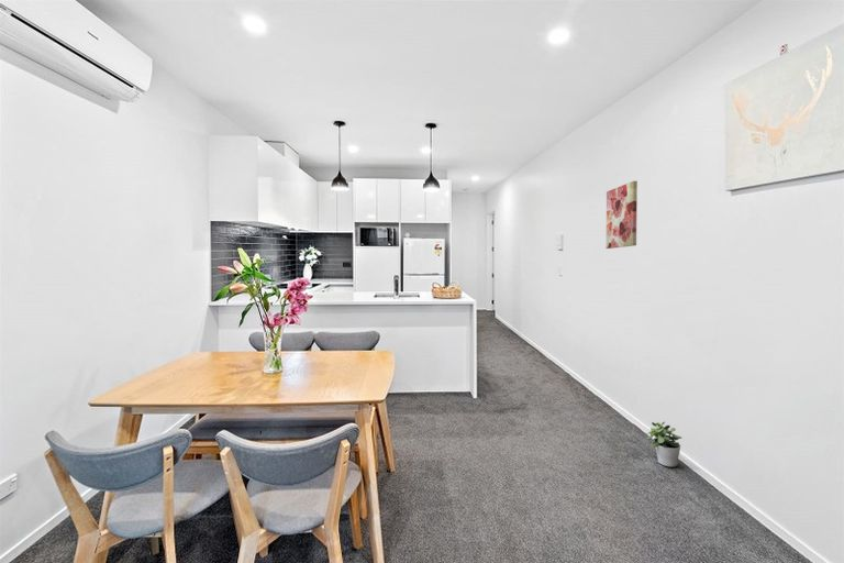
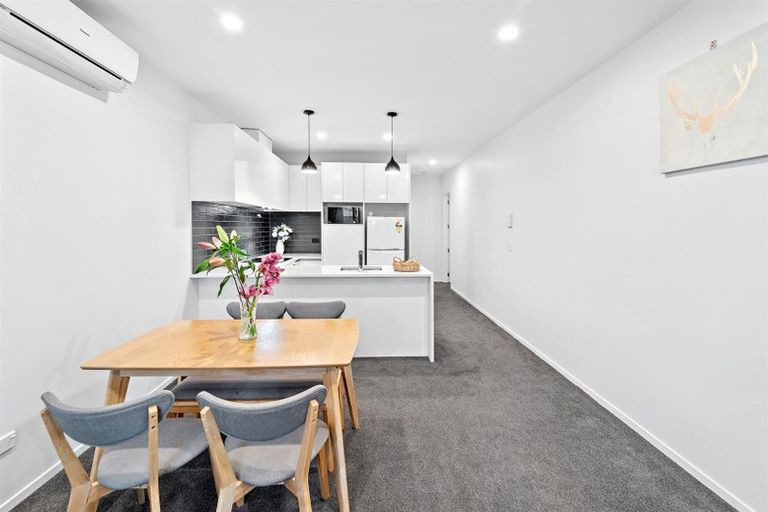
- potted plant (660, 442)
- wall art (620, 217)
